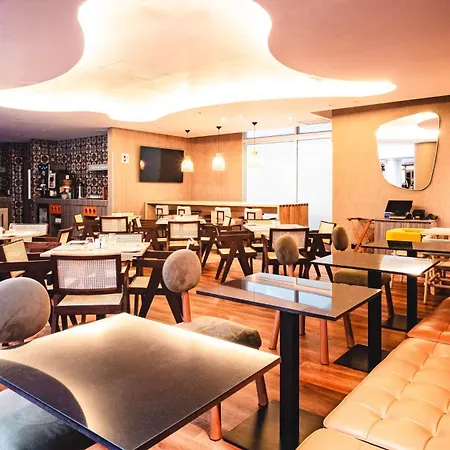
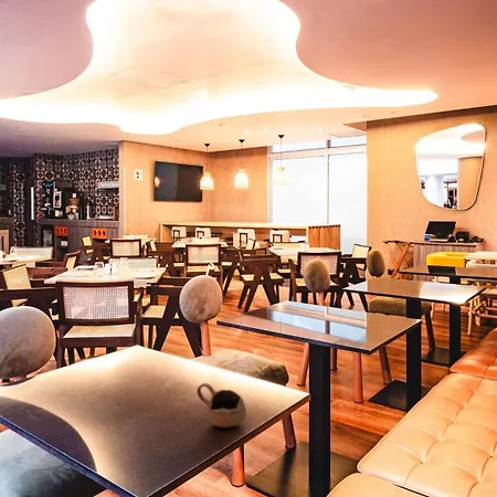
+ cup (223, 403)
